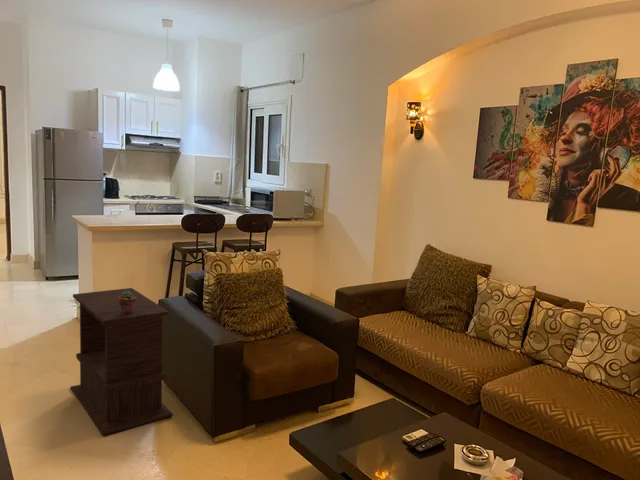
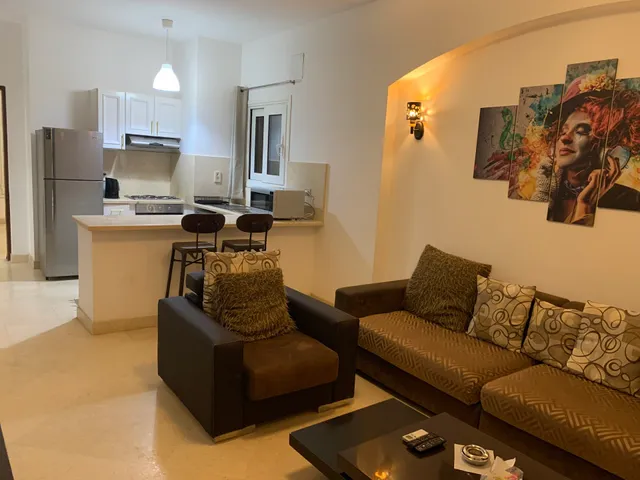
- potted succulent (127, 301)
- side table (119, 353)
